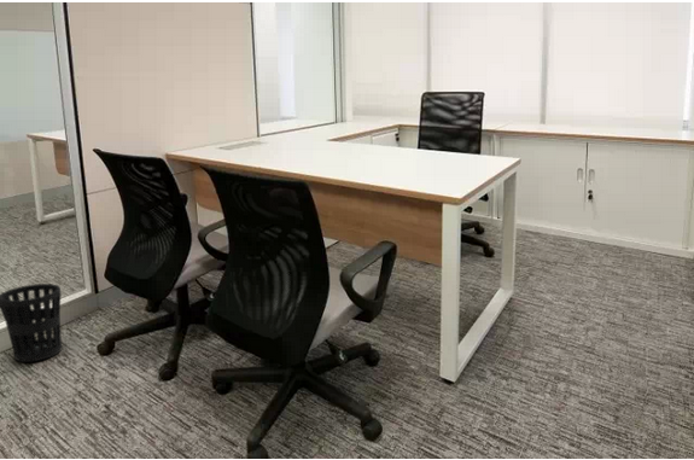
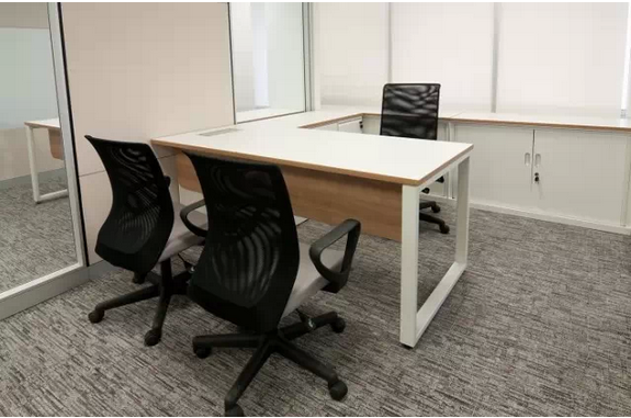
- wastebasket (34, 322)
